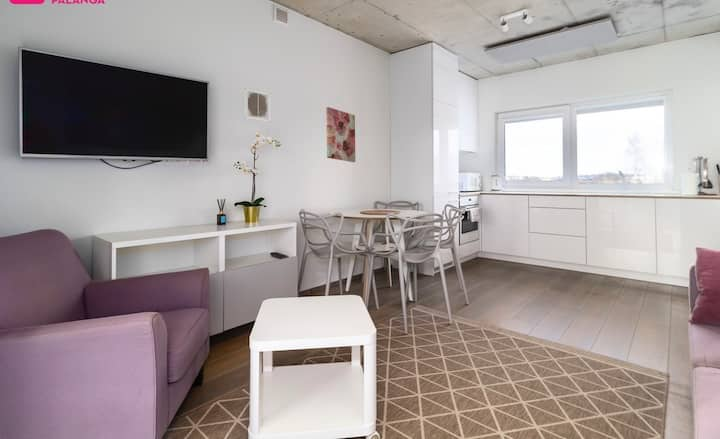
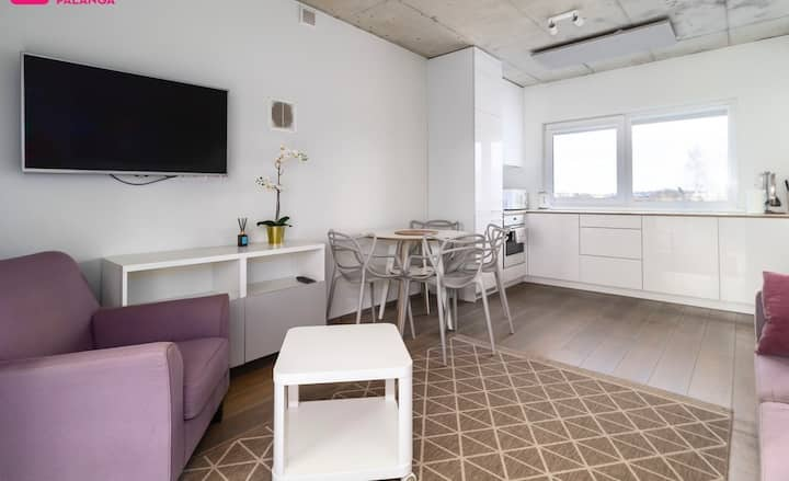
- wall art (341, 135)
